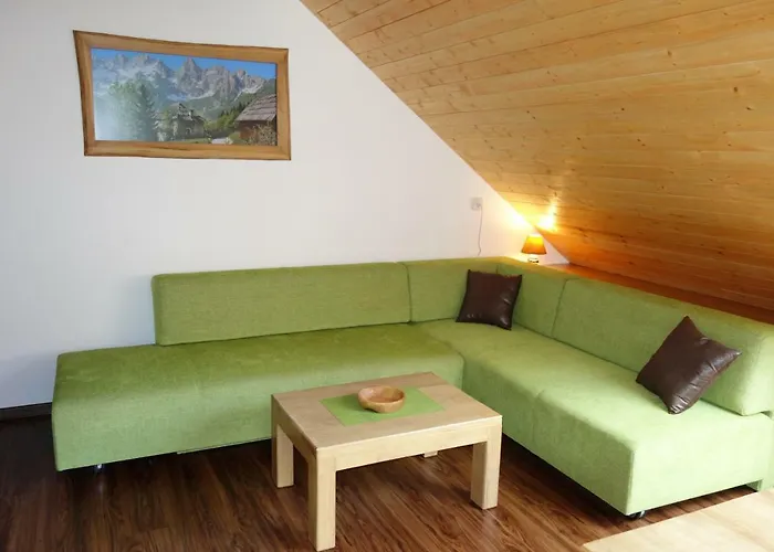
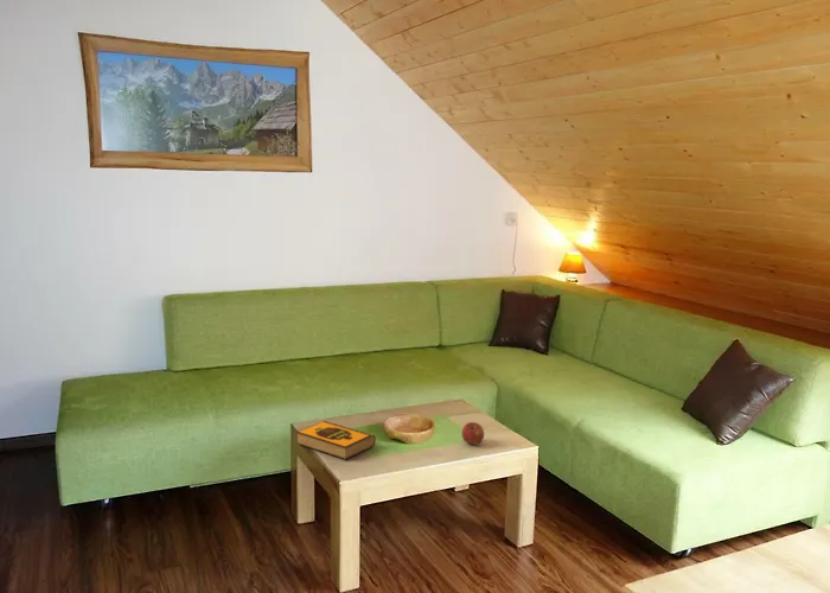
+ hardback book (336, 438)
+ apple (472, 433)
